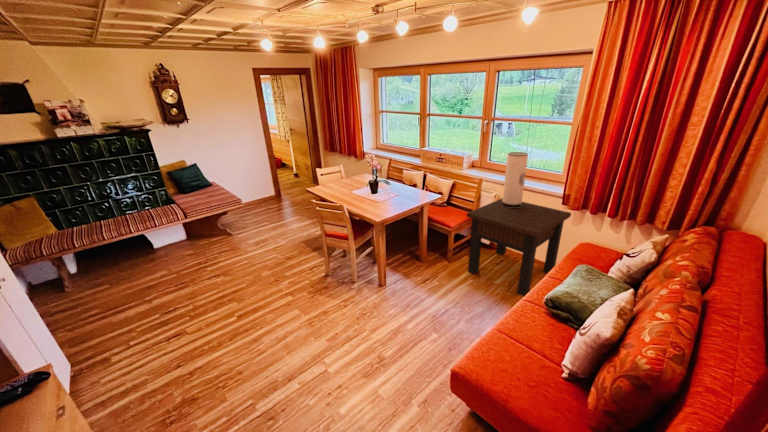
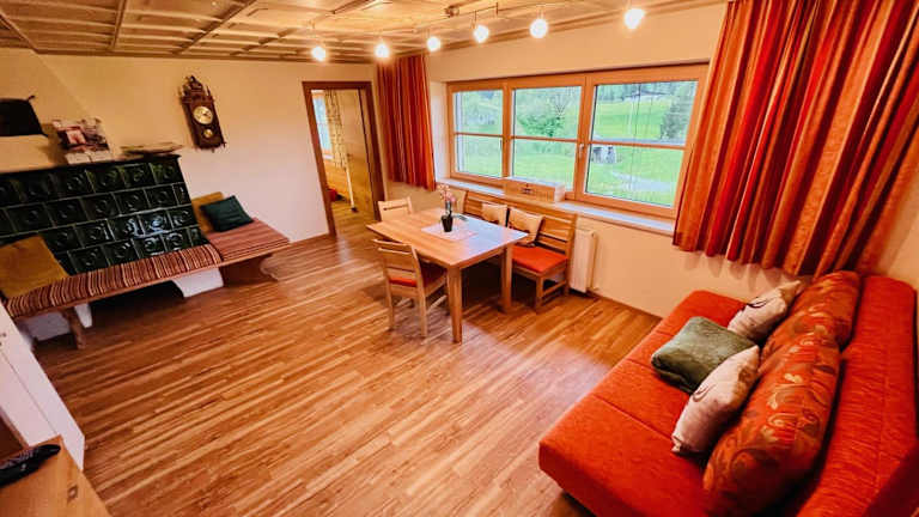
- side table (514, 243)
- table lamp (514, 180)
